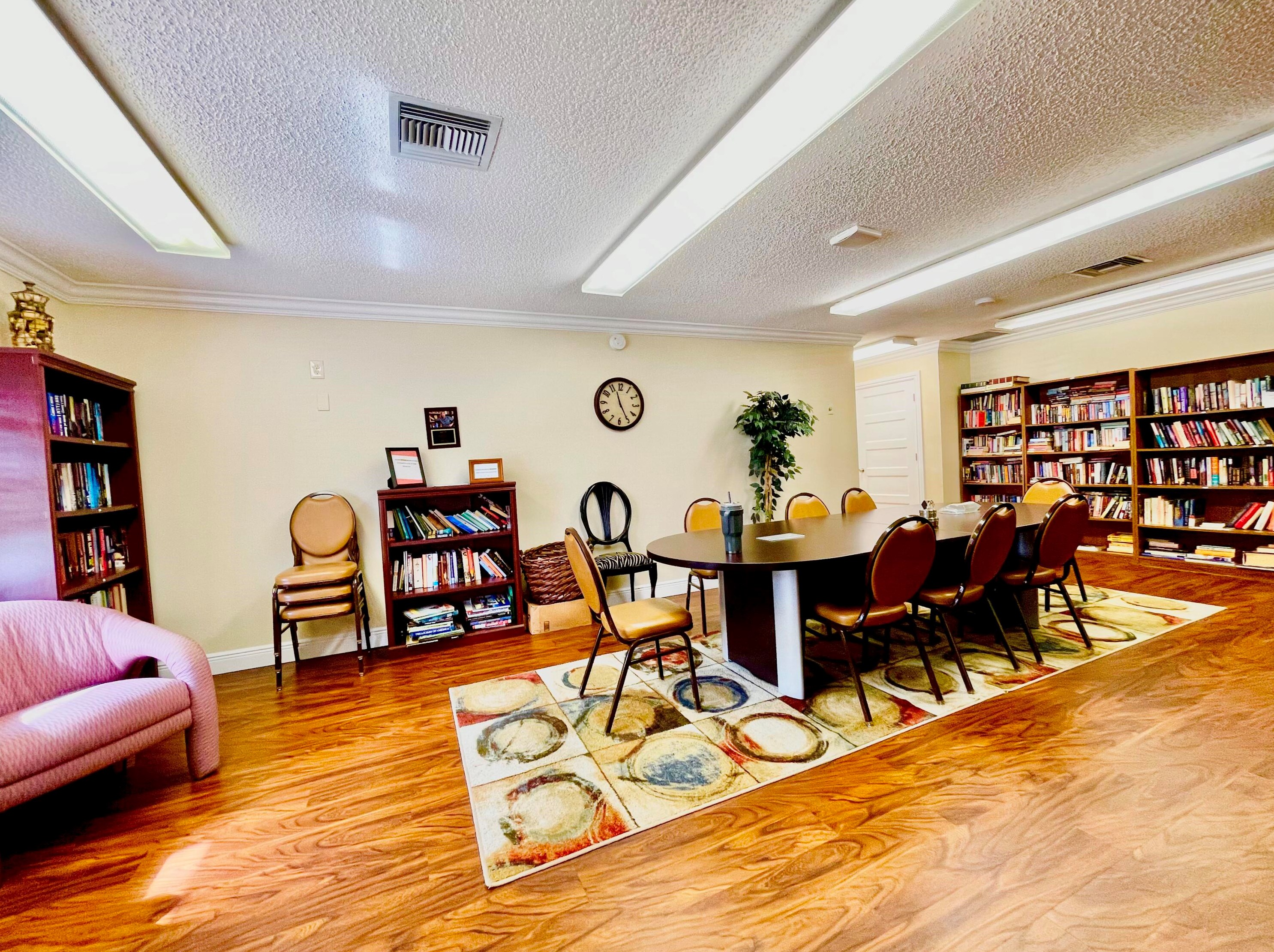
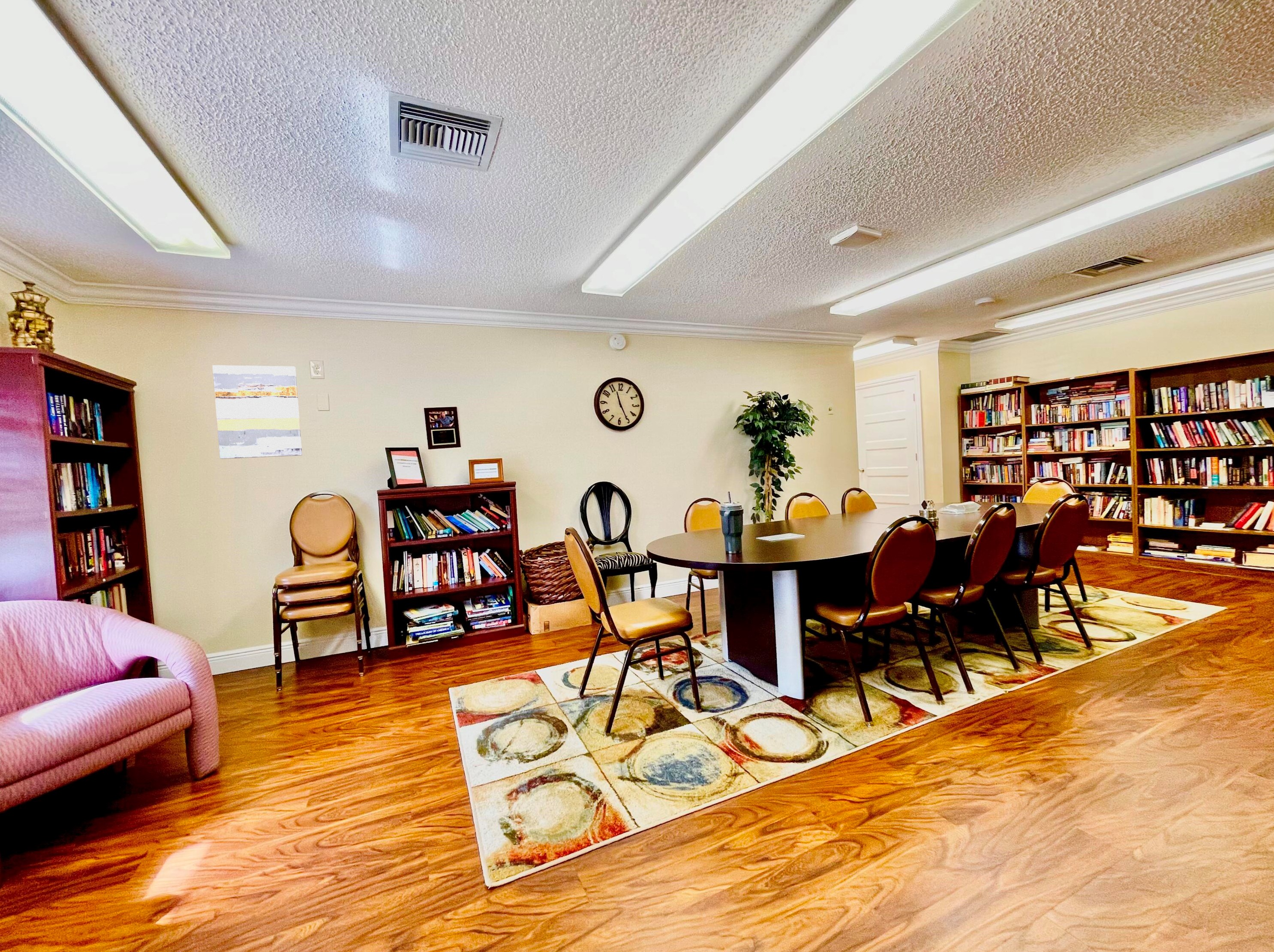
+ wall art (258, 412)
